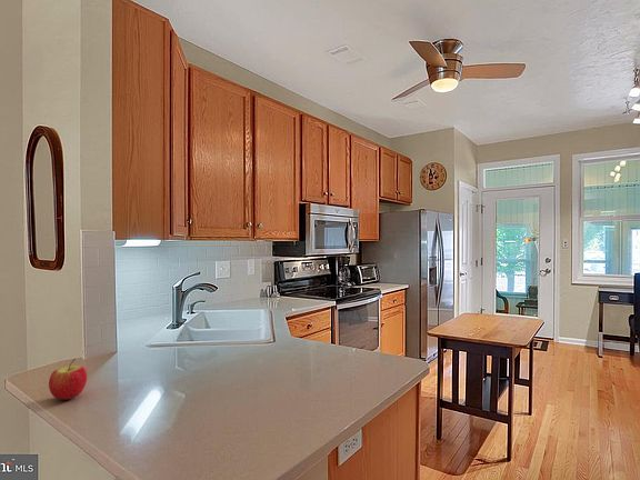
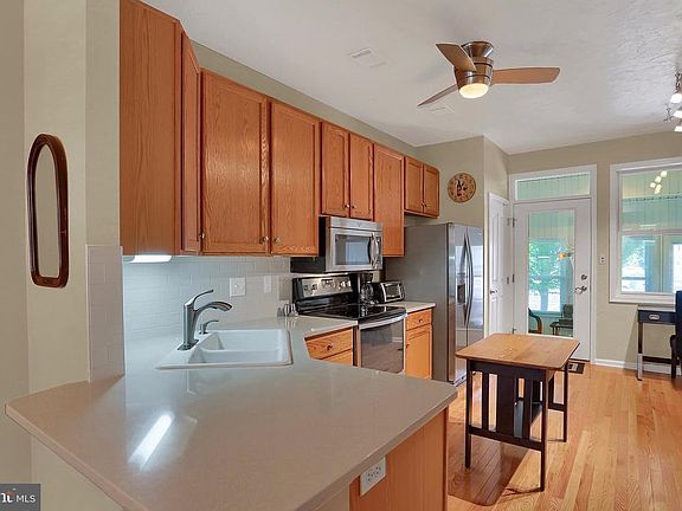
- apple (68, 378)
